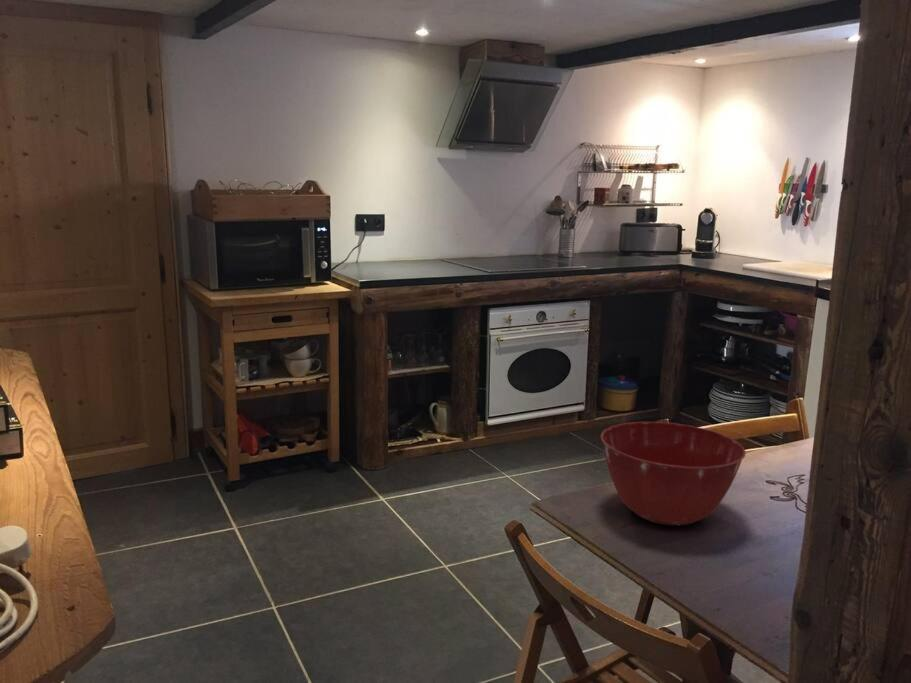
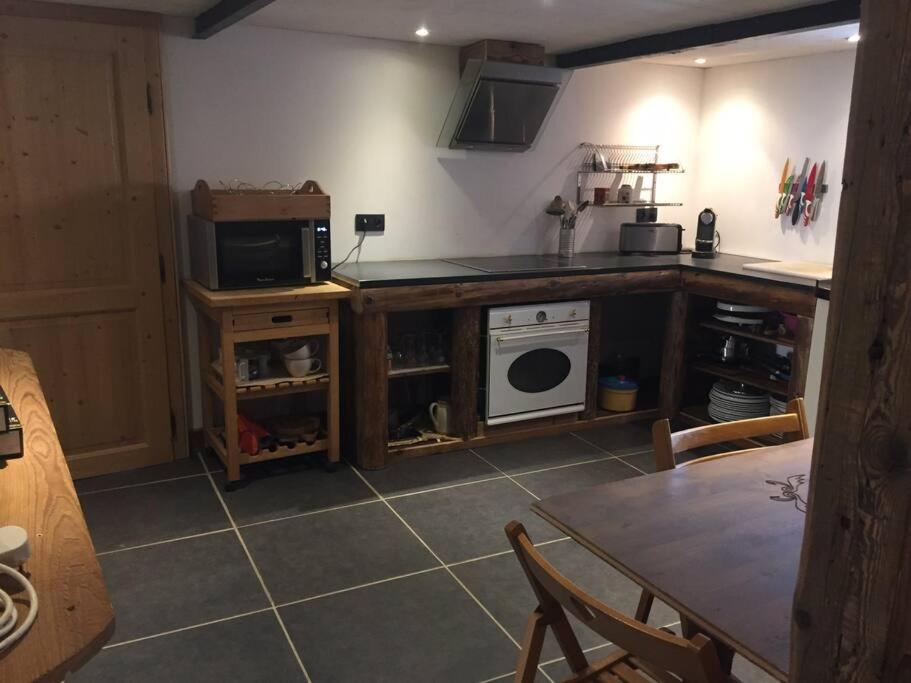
- mixing bowl (669, 476)
